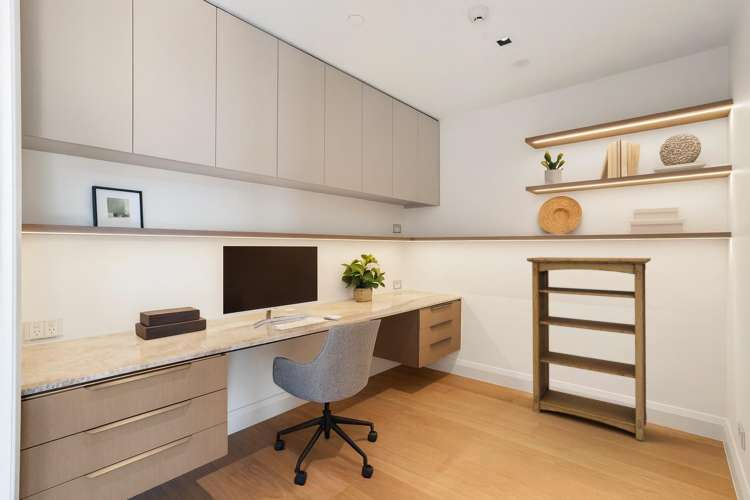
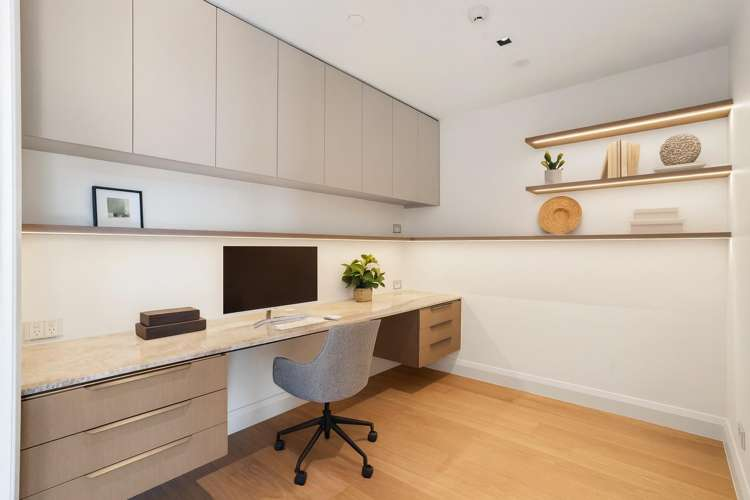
- bookshelf (590, 329)
